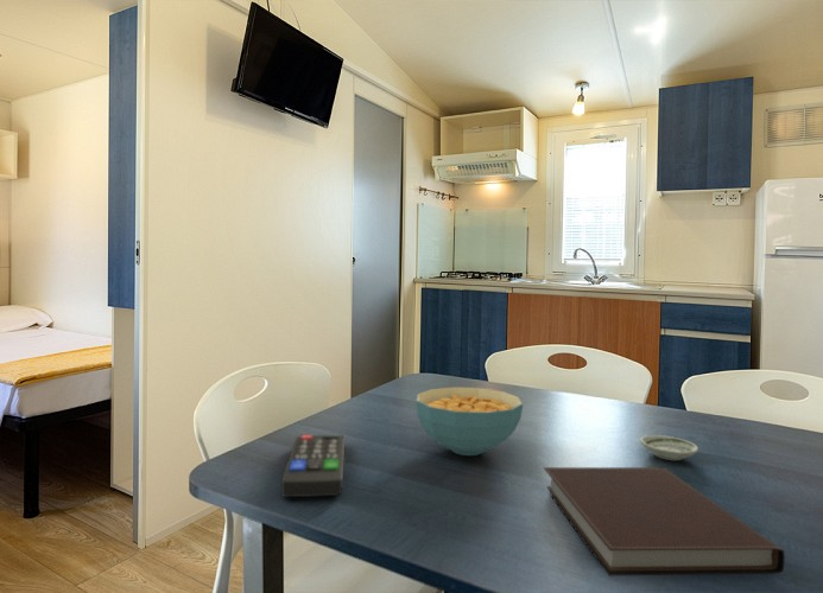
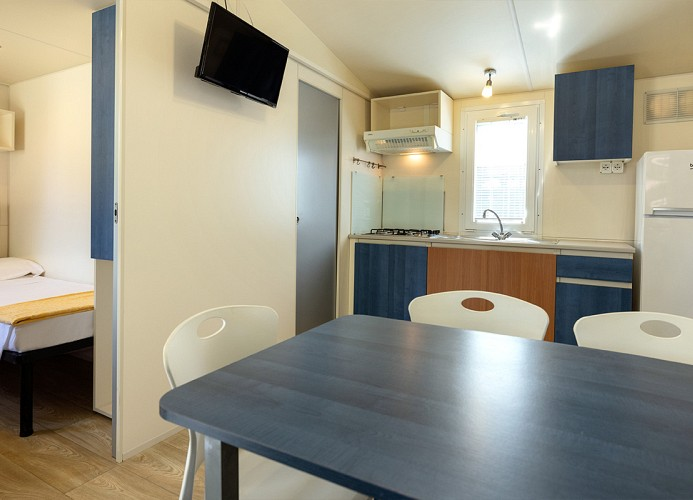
- cereal bowl (468, 423)
- remote control (316, 460)
- saucer (667, 448)
- notebook (642, 511)
